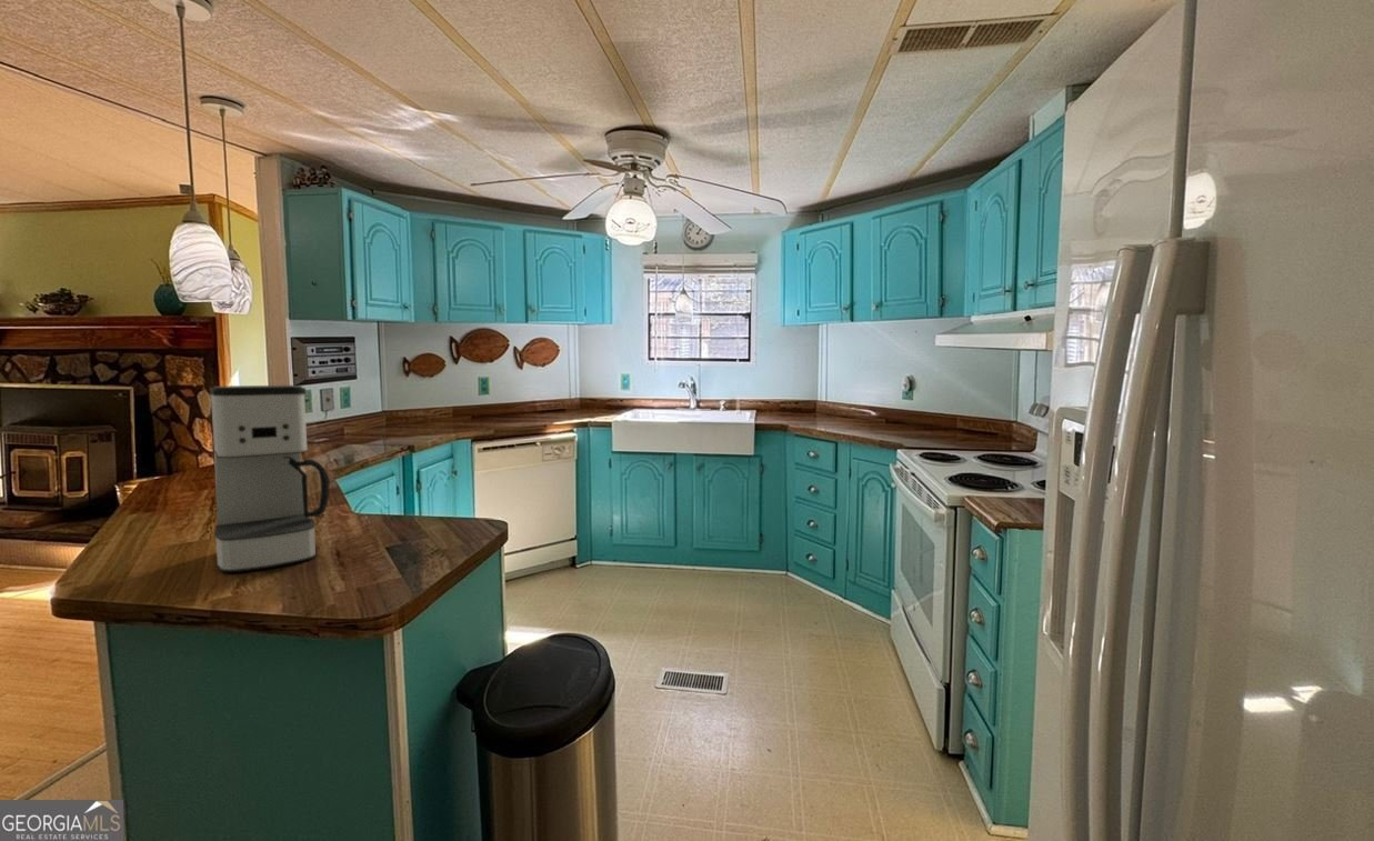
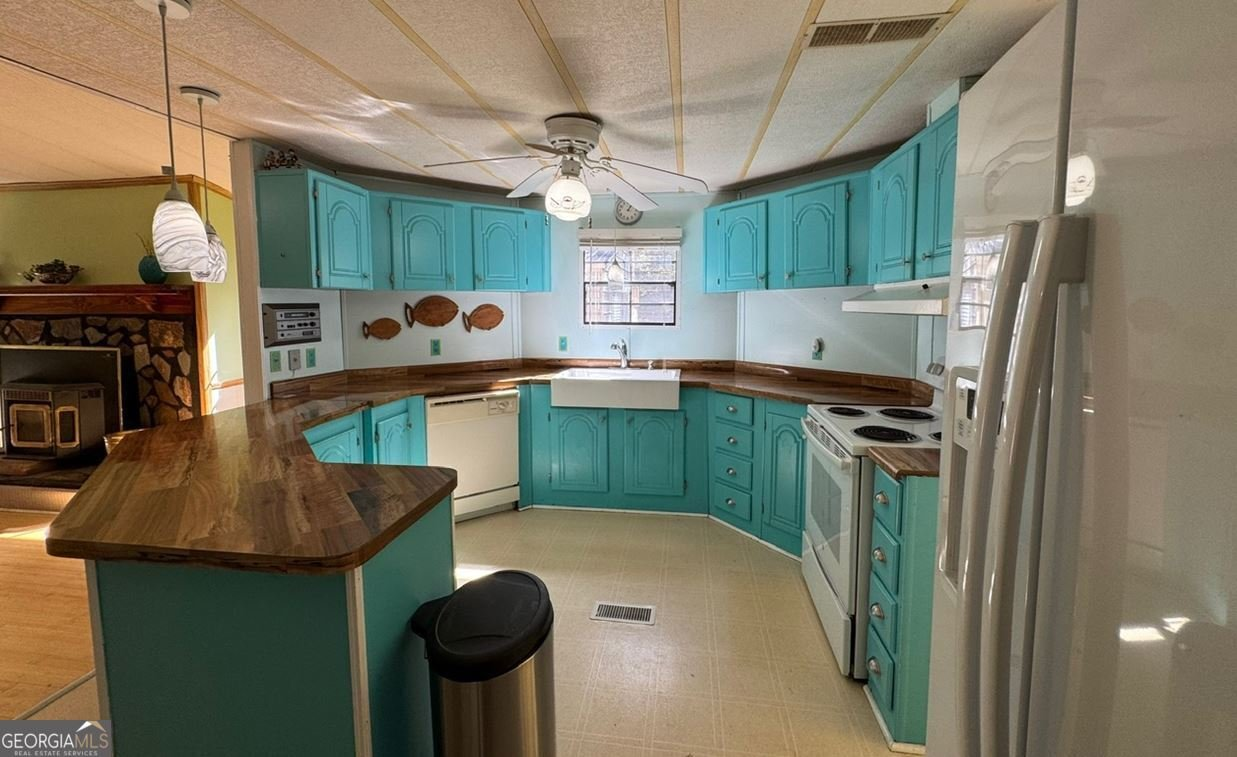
- coffee maker (271, 471)
